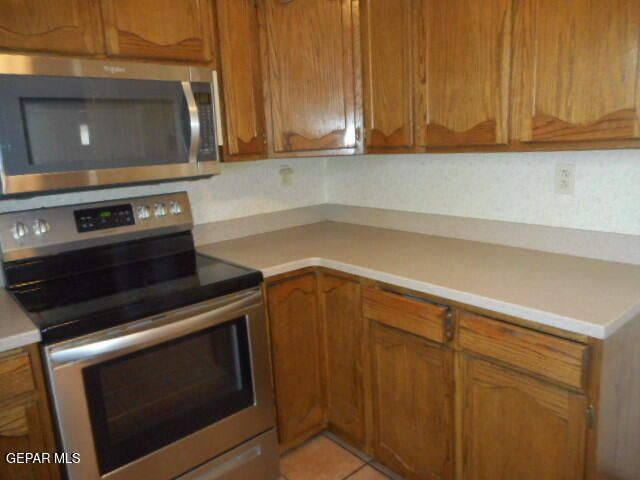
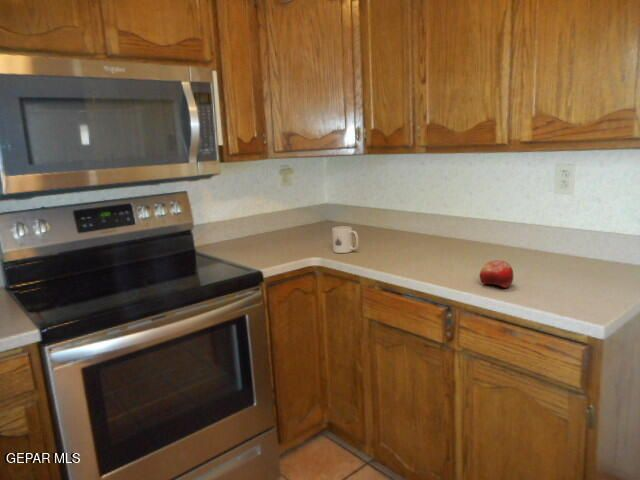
+ fruit (497, 273)
+ mug (345, 239)
